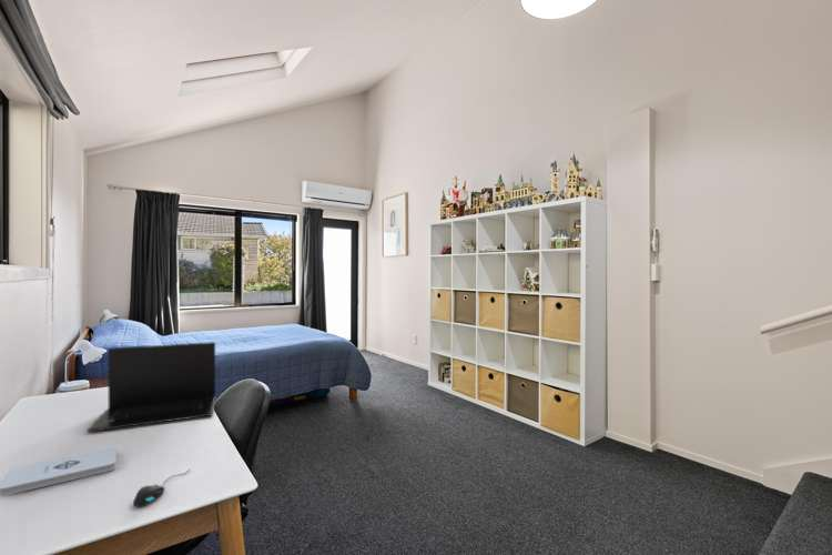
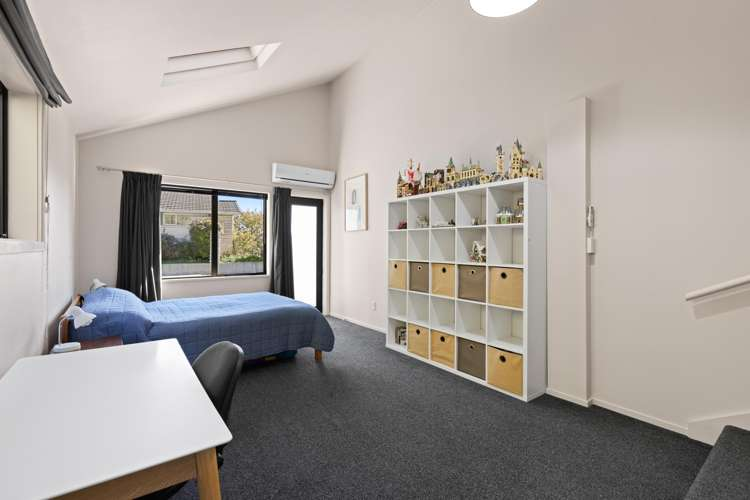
- mouse (164, 482)
- laptop (159, 381)
- notepad (63, 468)
